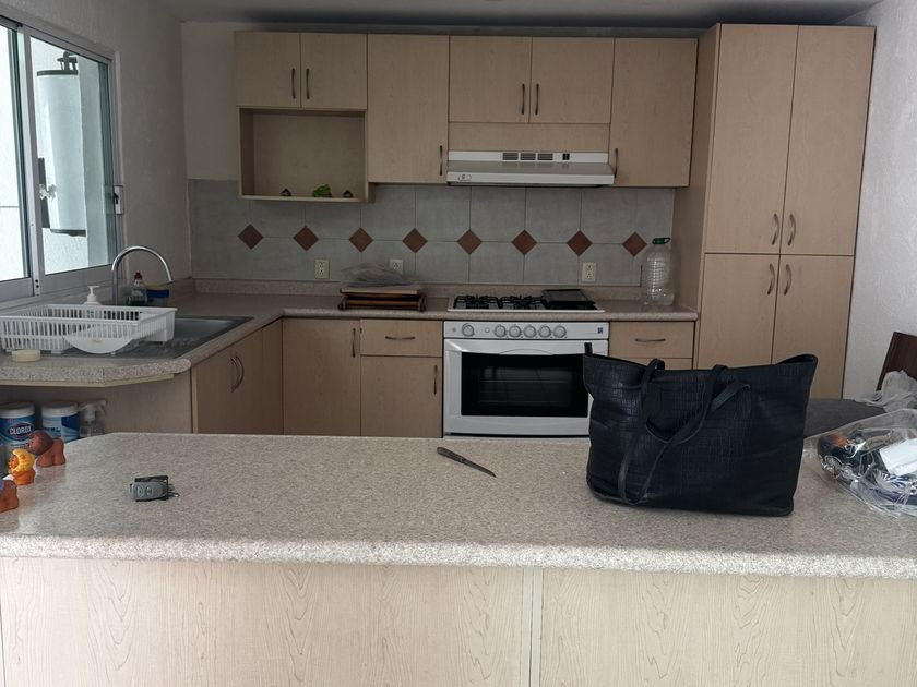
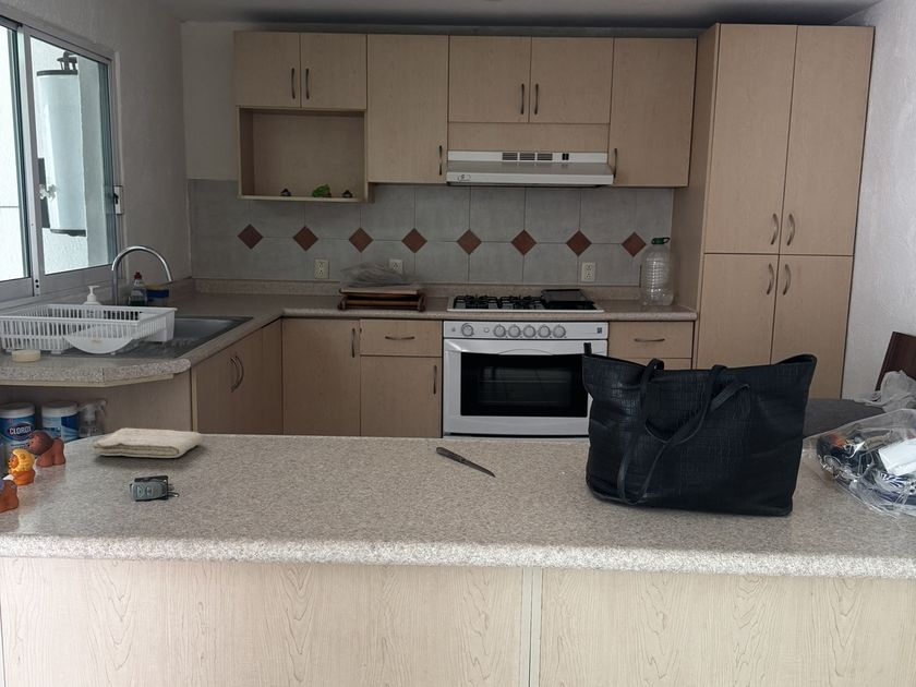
+ washcloth (148, 442)
